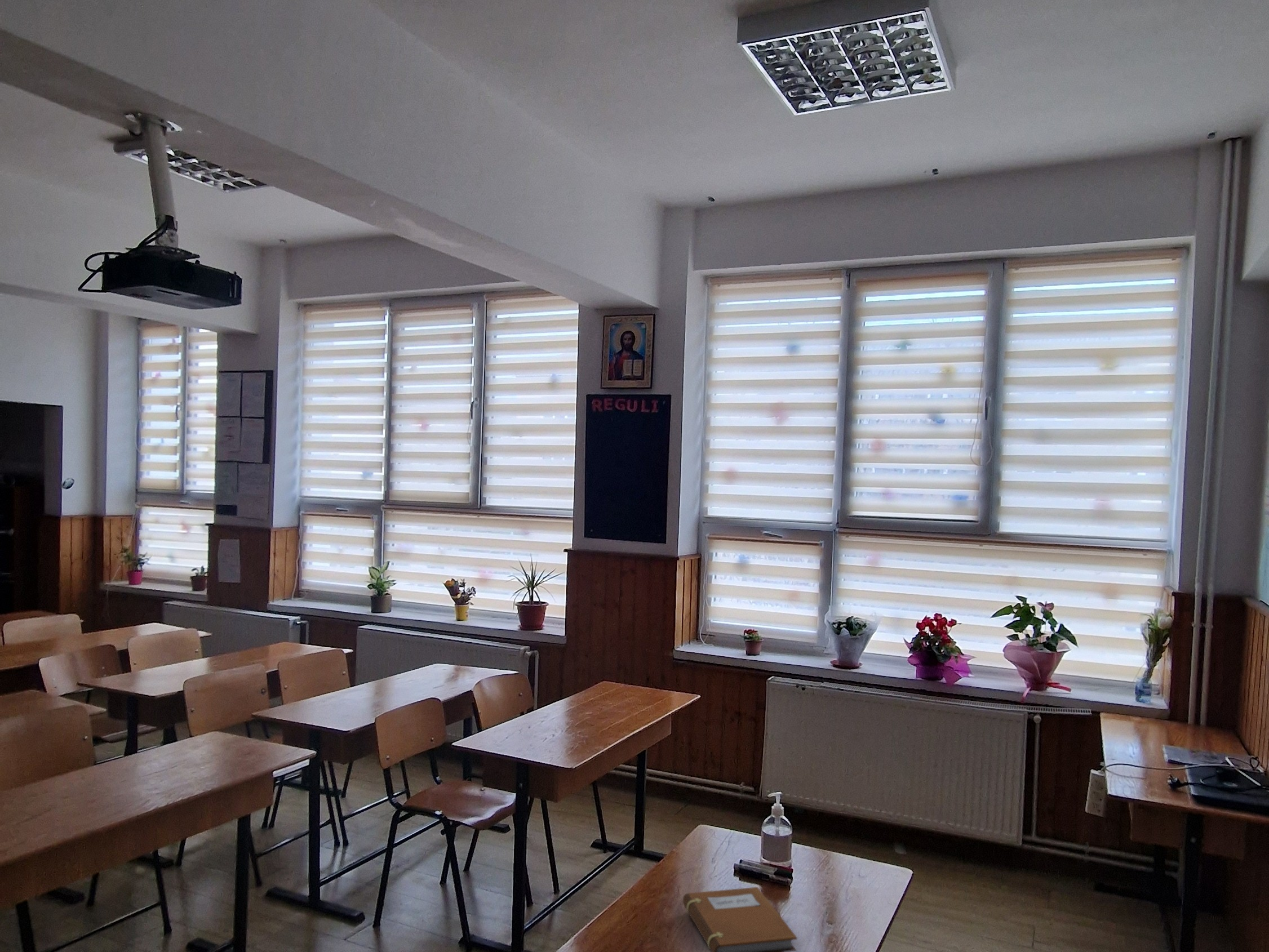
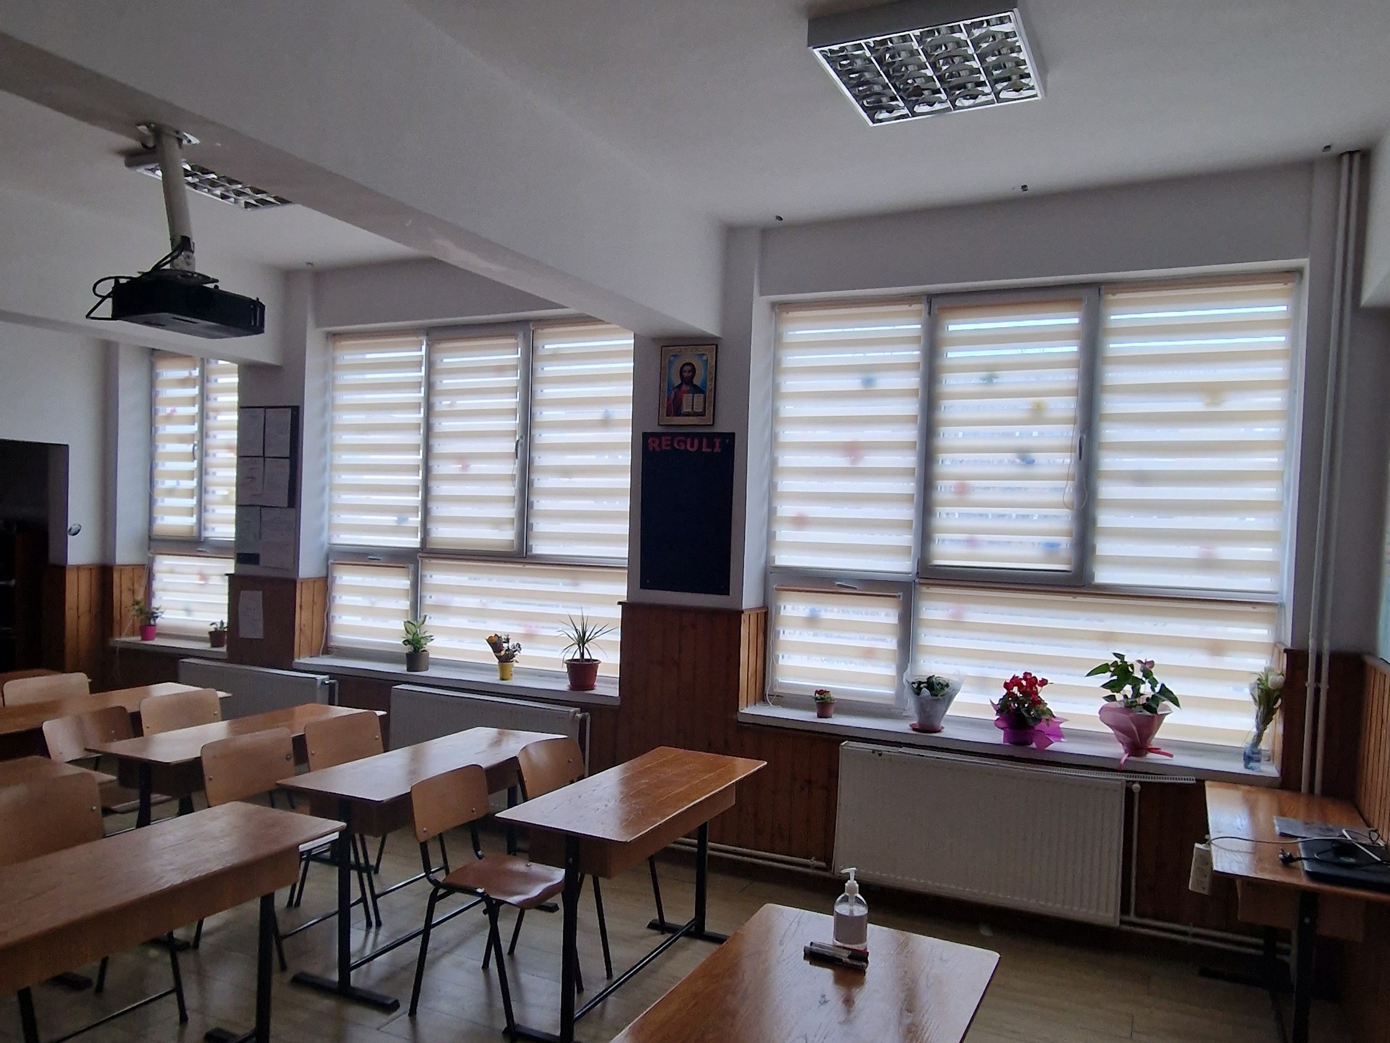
- notebook (736, 919)
